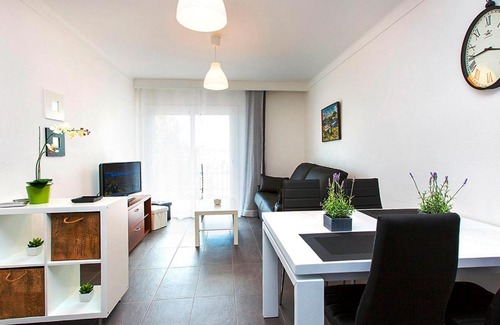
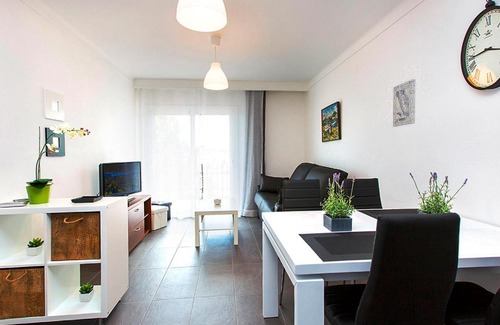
+ wall art (403, 104)
